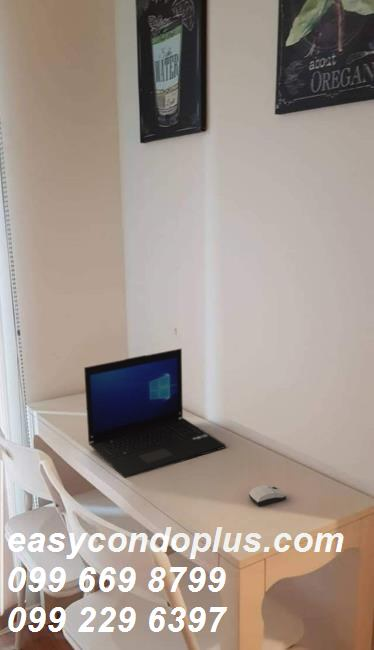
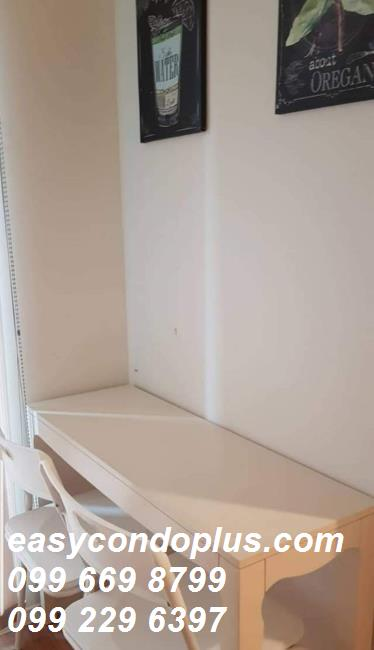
- computer mouse (267, 493)
- laptop (155, 408)
